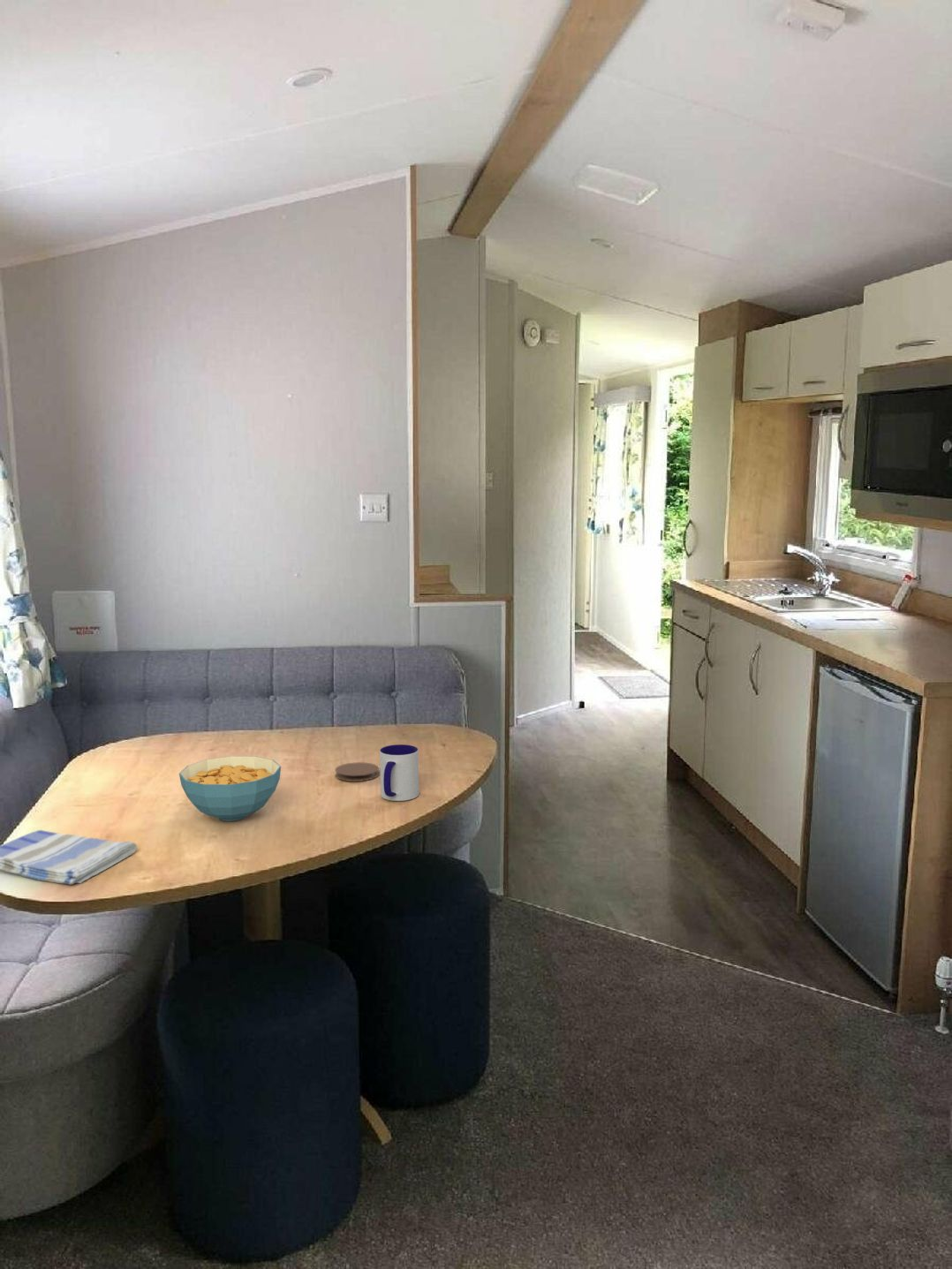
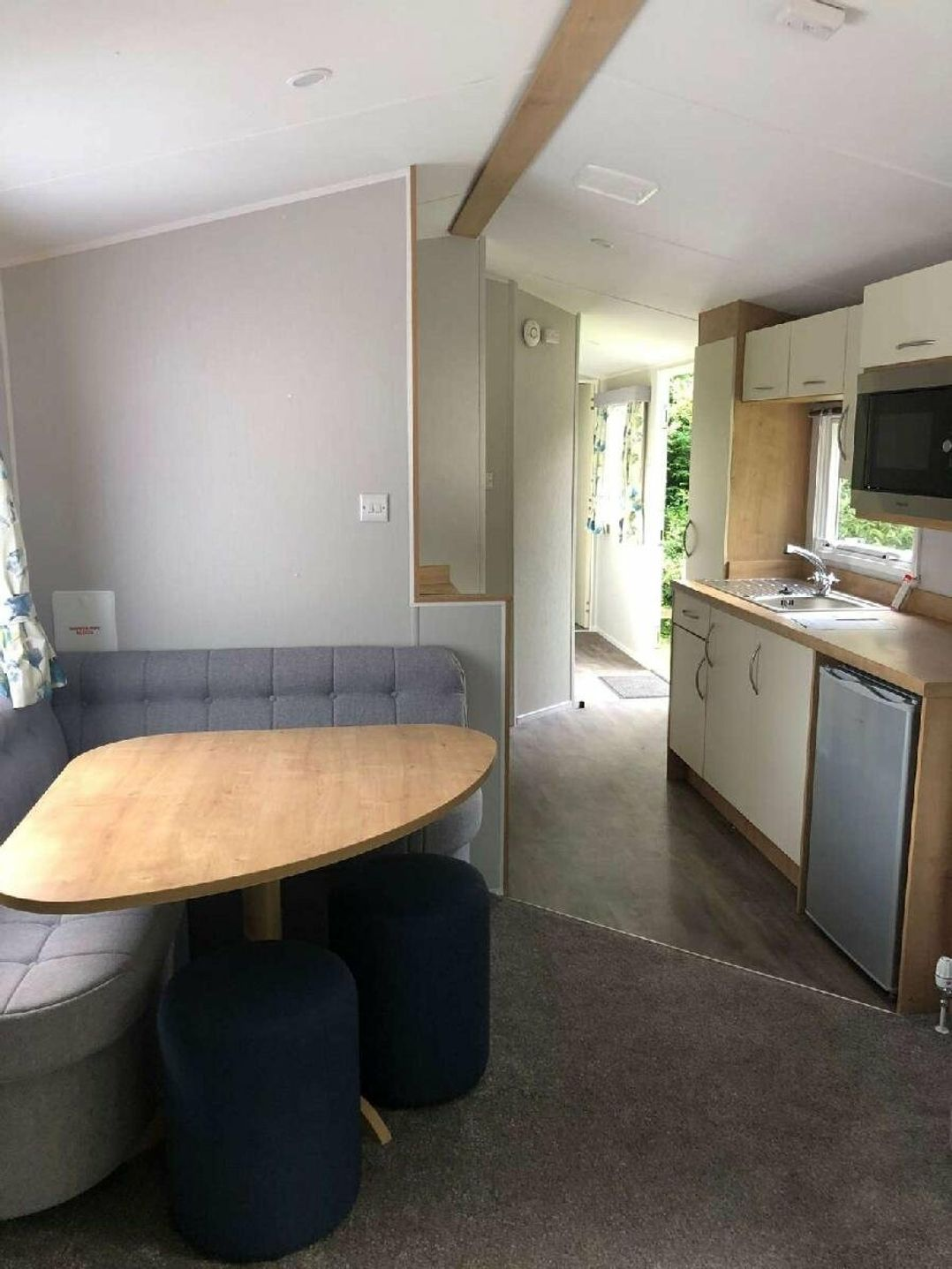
- cereal bowl (231, 792)
- dish towel (57, 853)
- mug (397, 774)
- coaster (357, 771)
